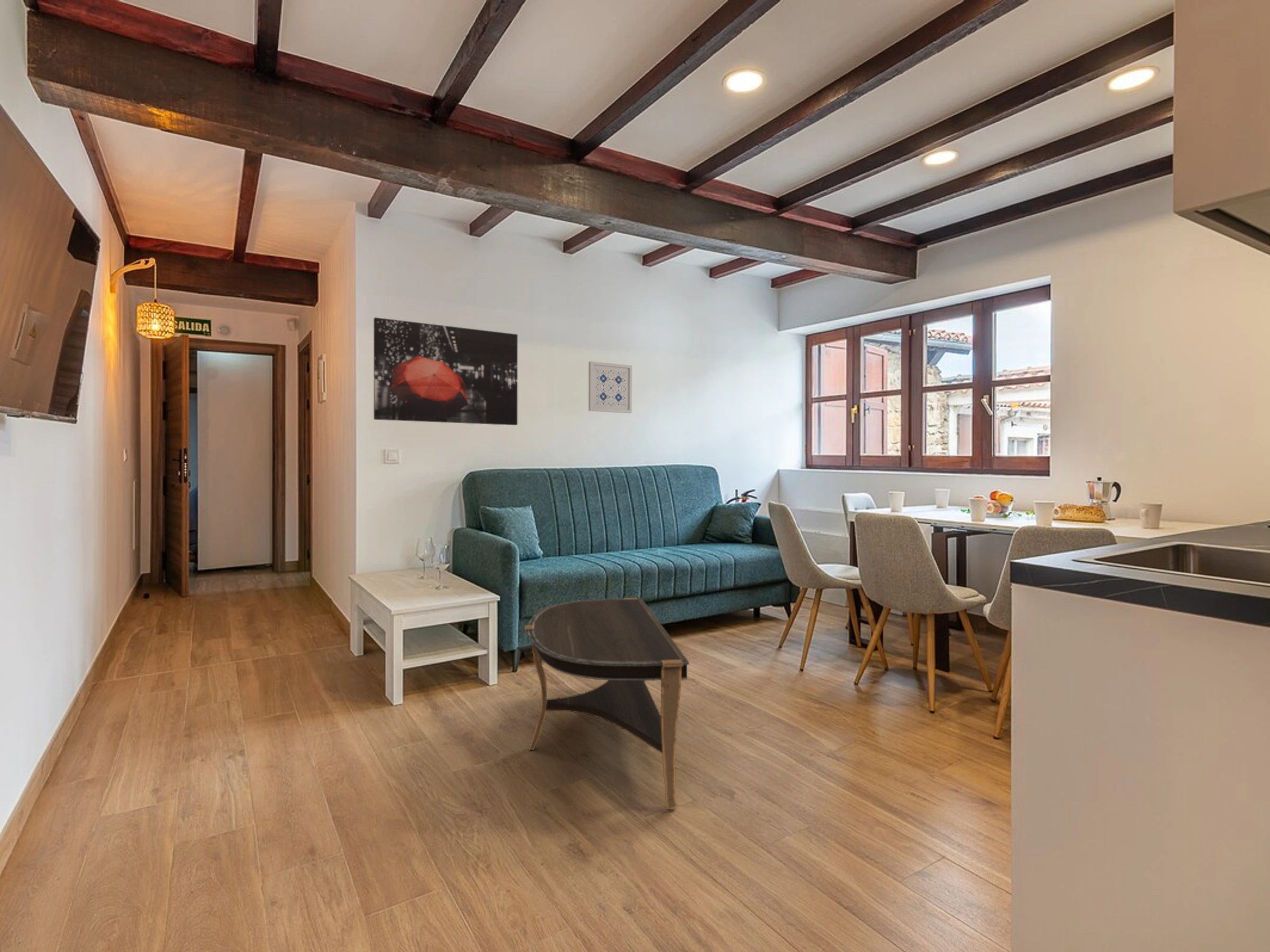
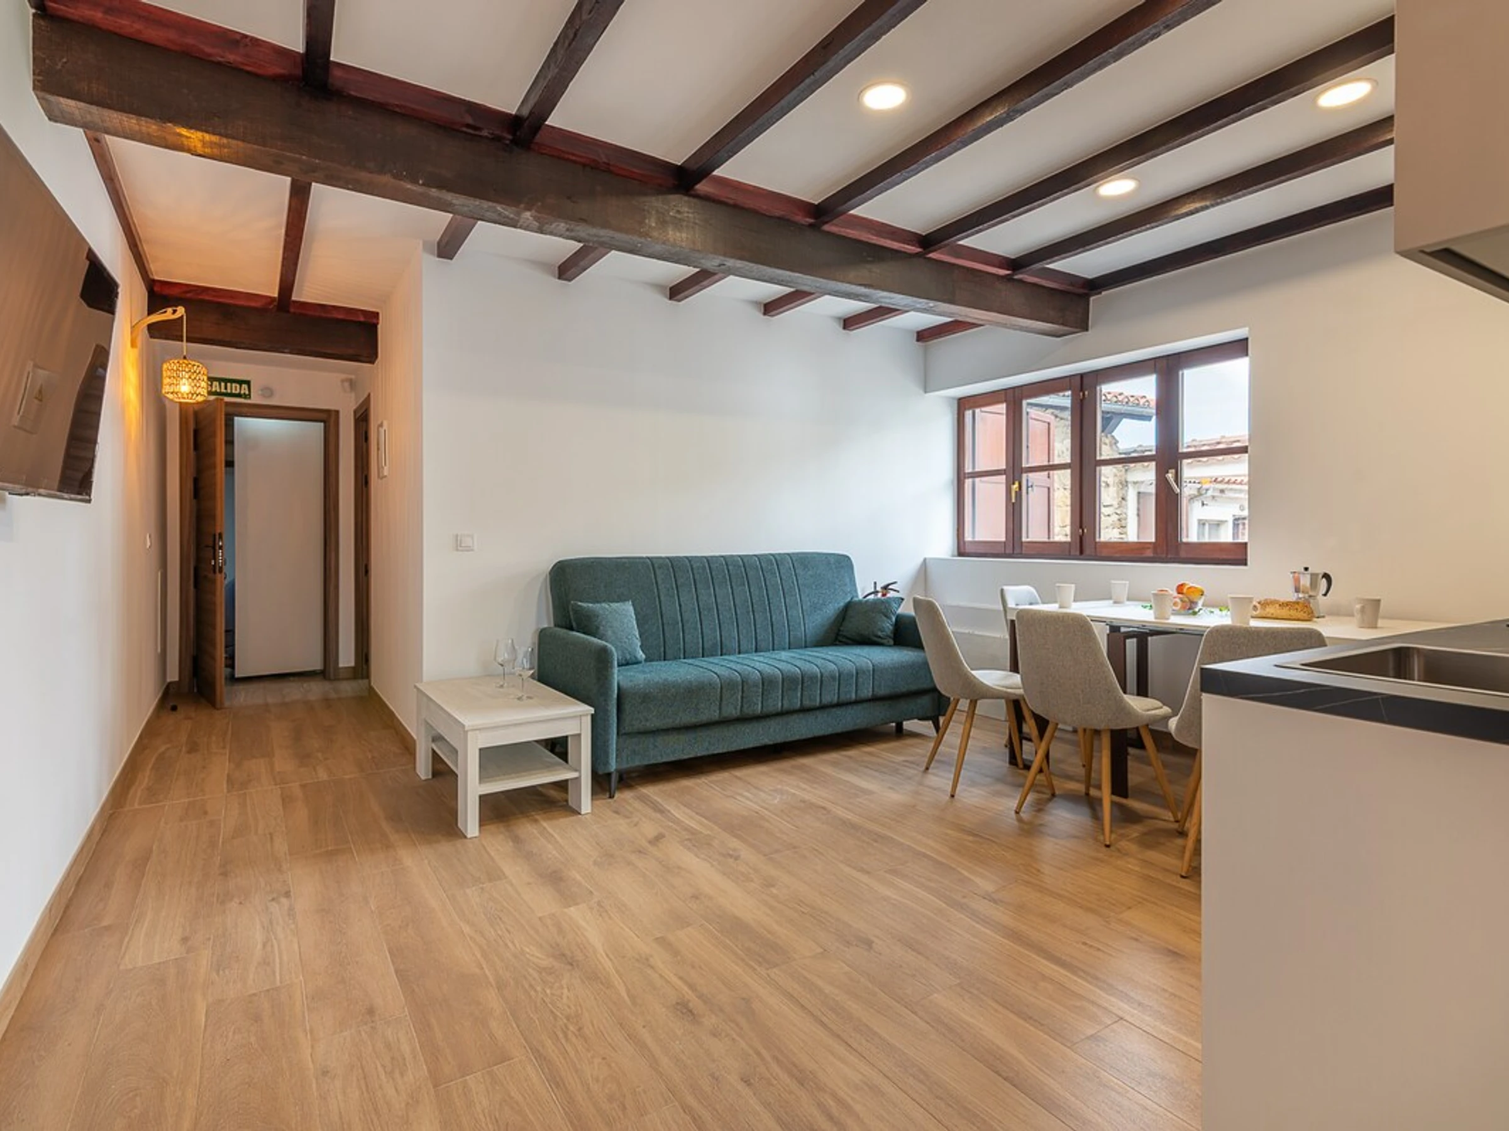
- wall art (611, 388)
- wall art (449, 374)
- coffee table (595, 689)
